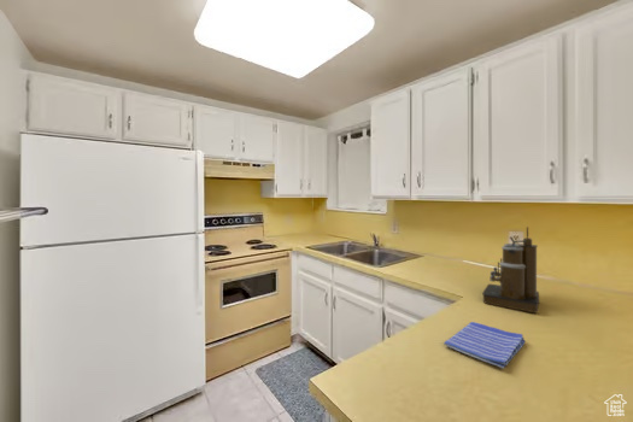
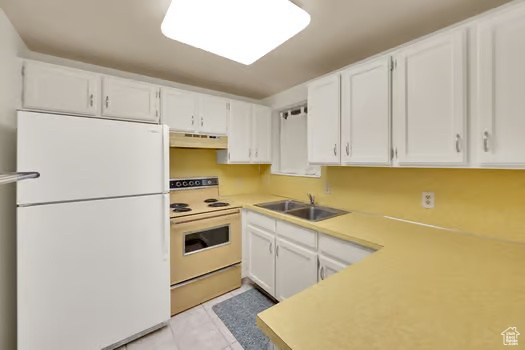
- dish towel (485, 340)
- coffee maker (510, 263)
